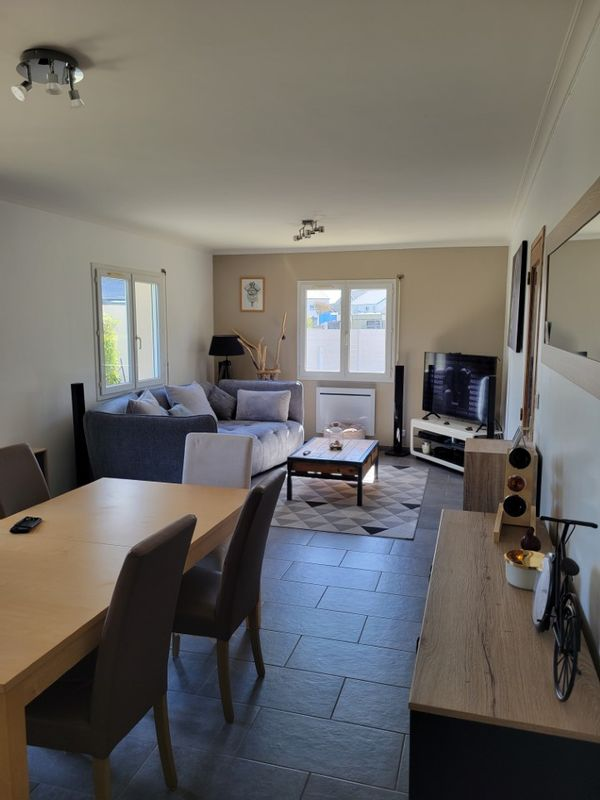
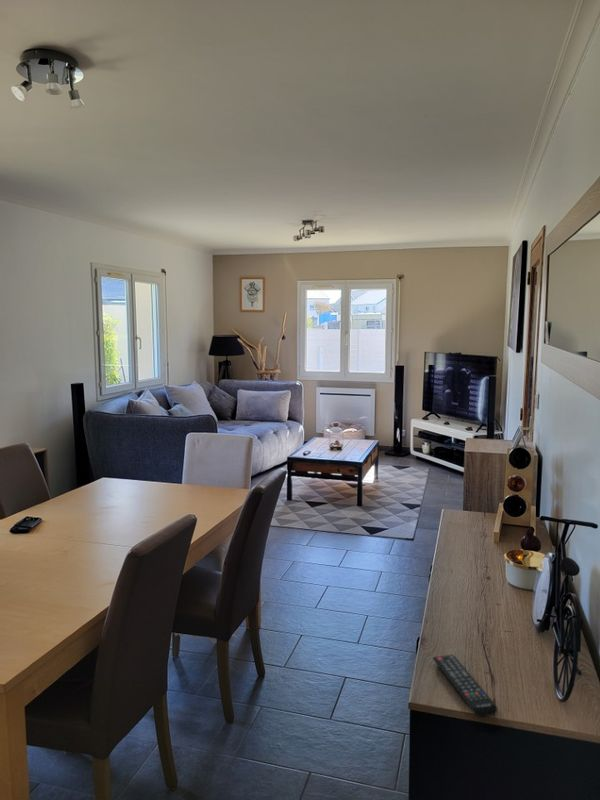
+ remote control (462, 683)
